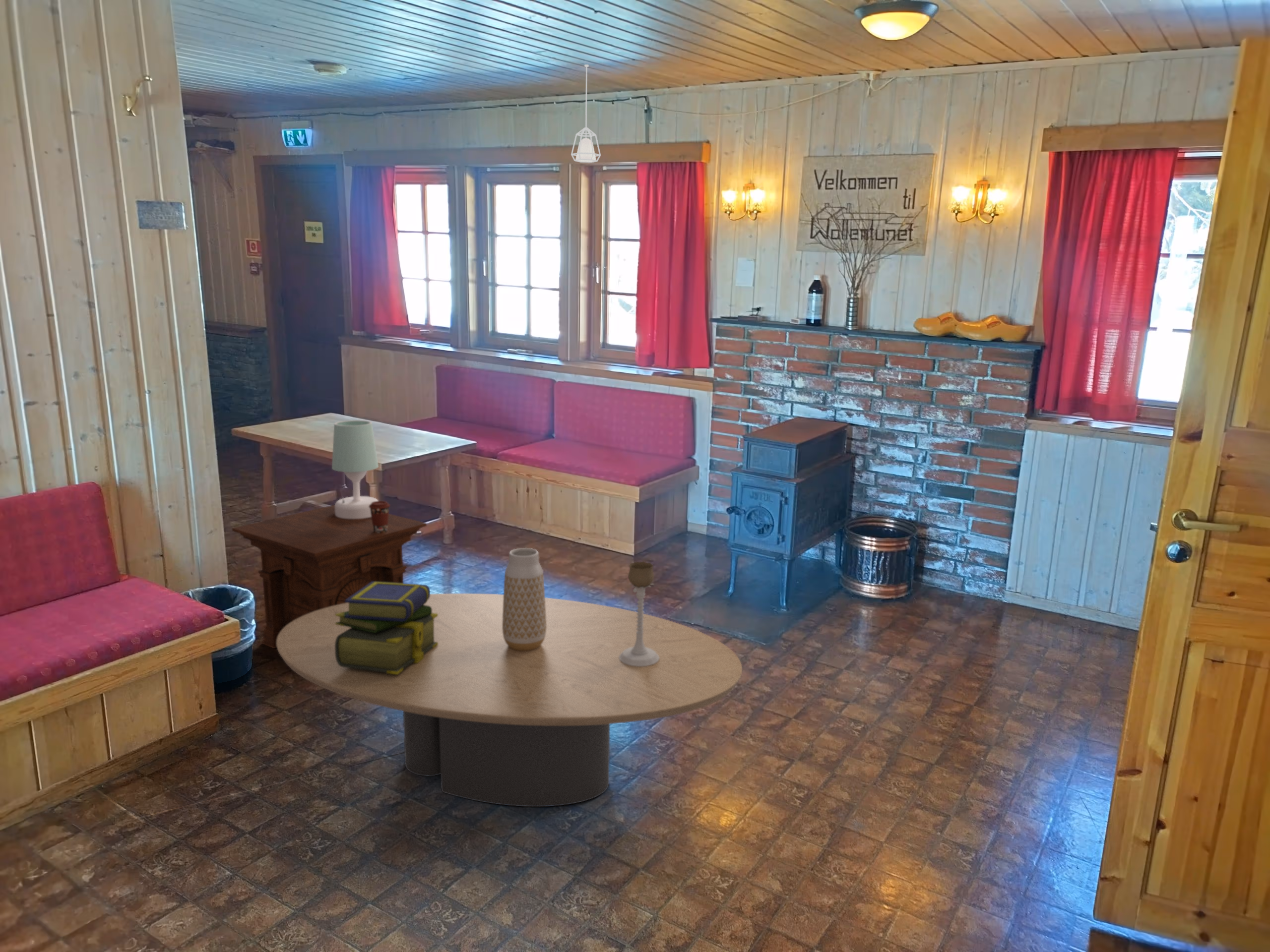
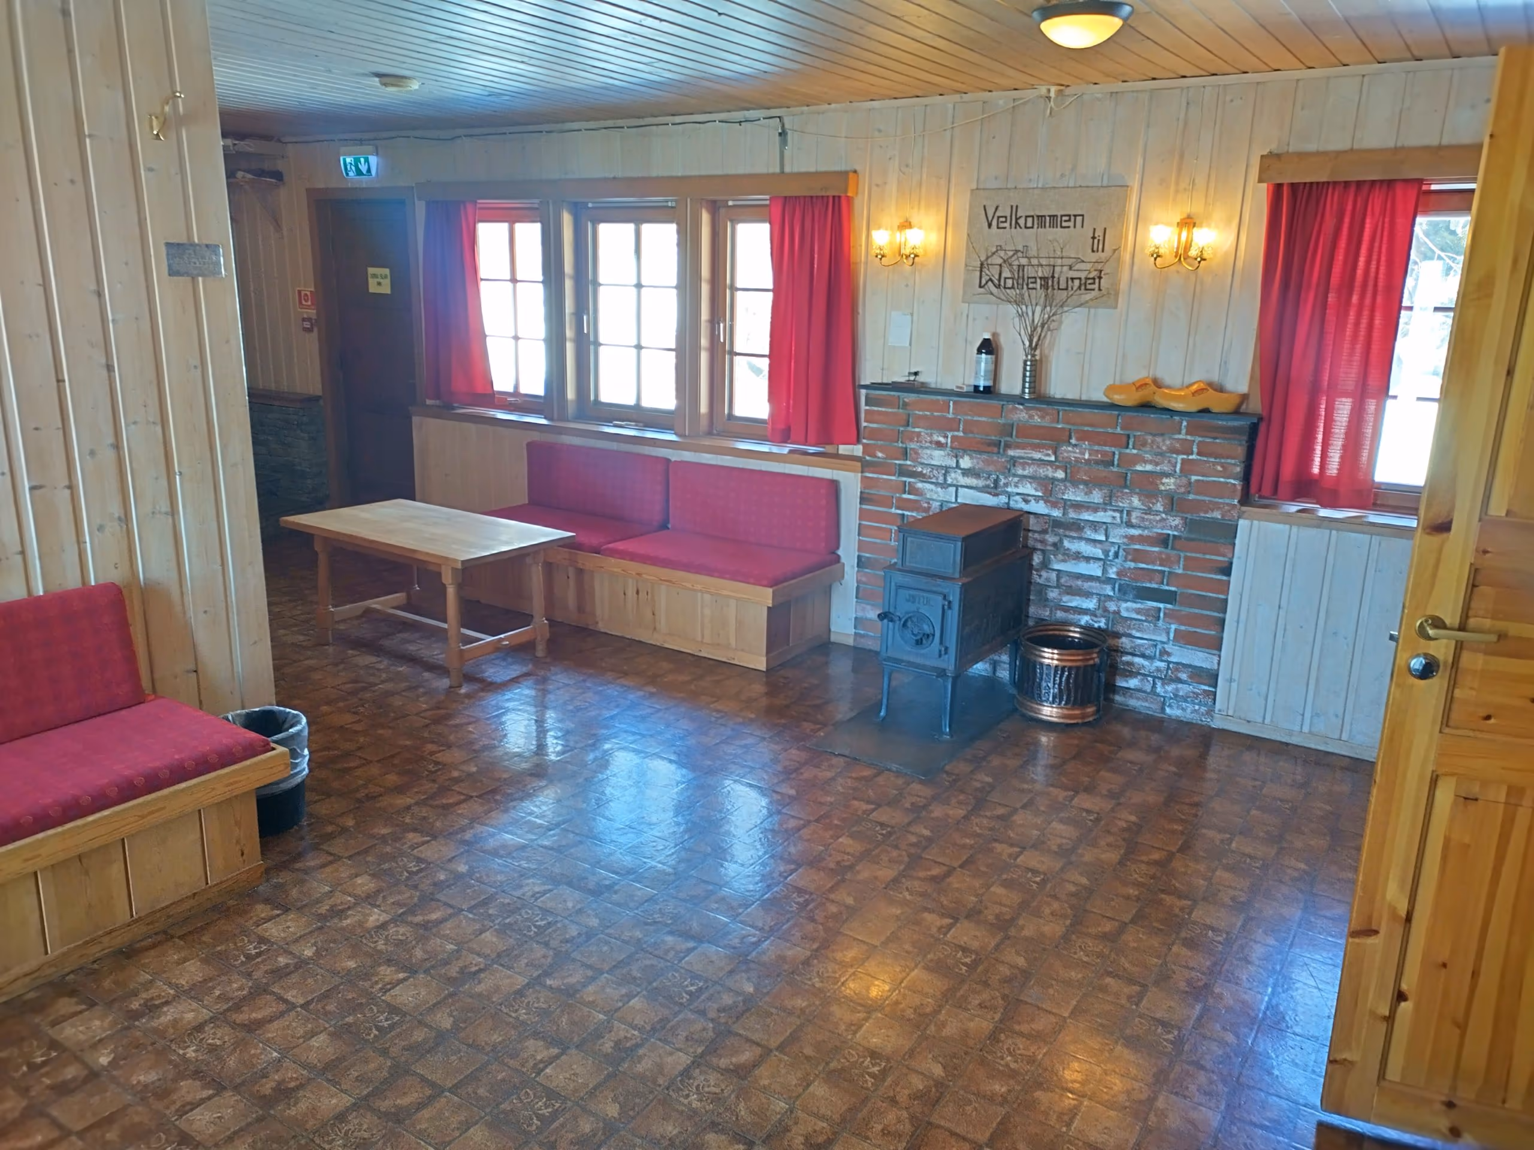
- side table (334, 584)
- vase (524, 598)
- pendant lamp (586, 114)
- table lamp (355, 468)
- coffee table (505, 710)
- candle holder (640, 611)
- coffee cup (380, 516)
- stack of books (387, 621)
